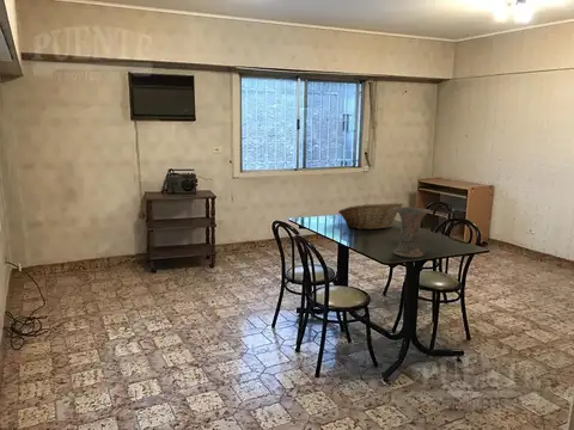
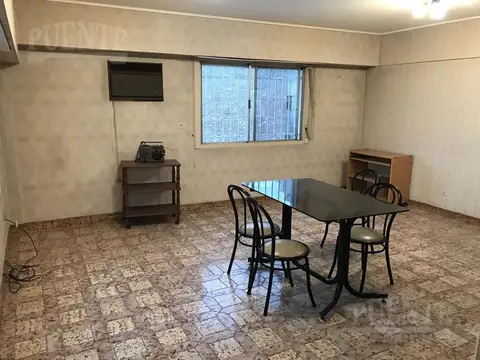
- vase (410, 231)
- fruit basket (370, 213)
